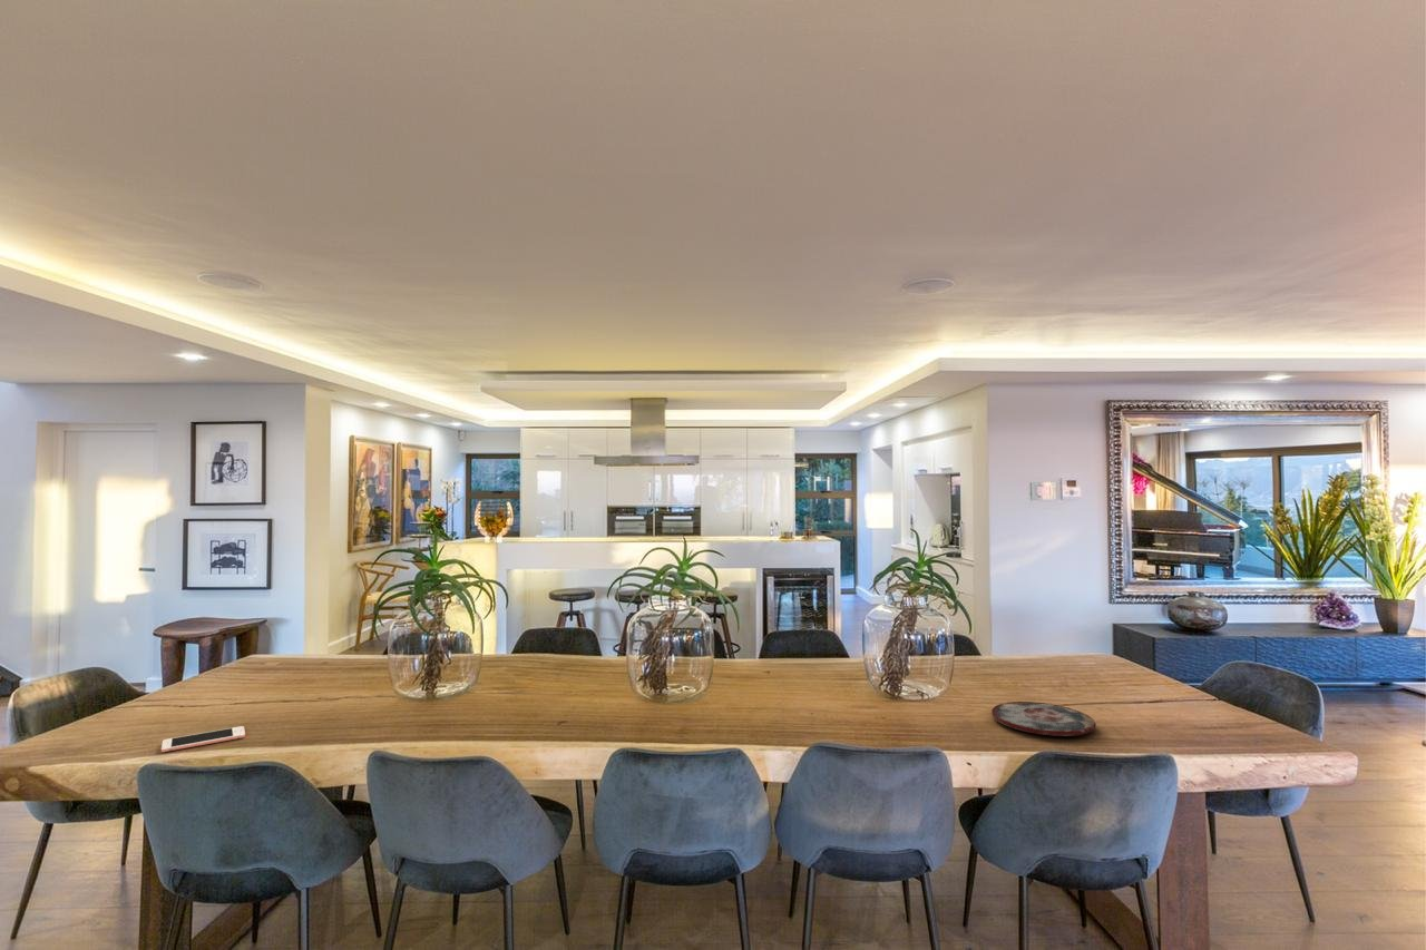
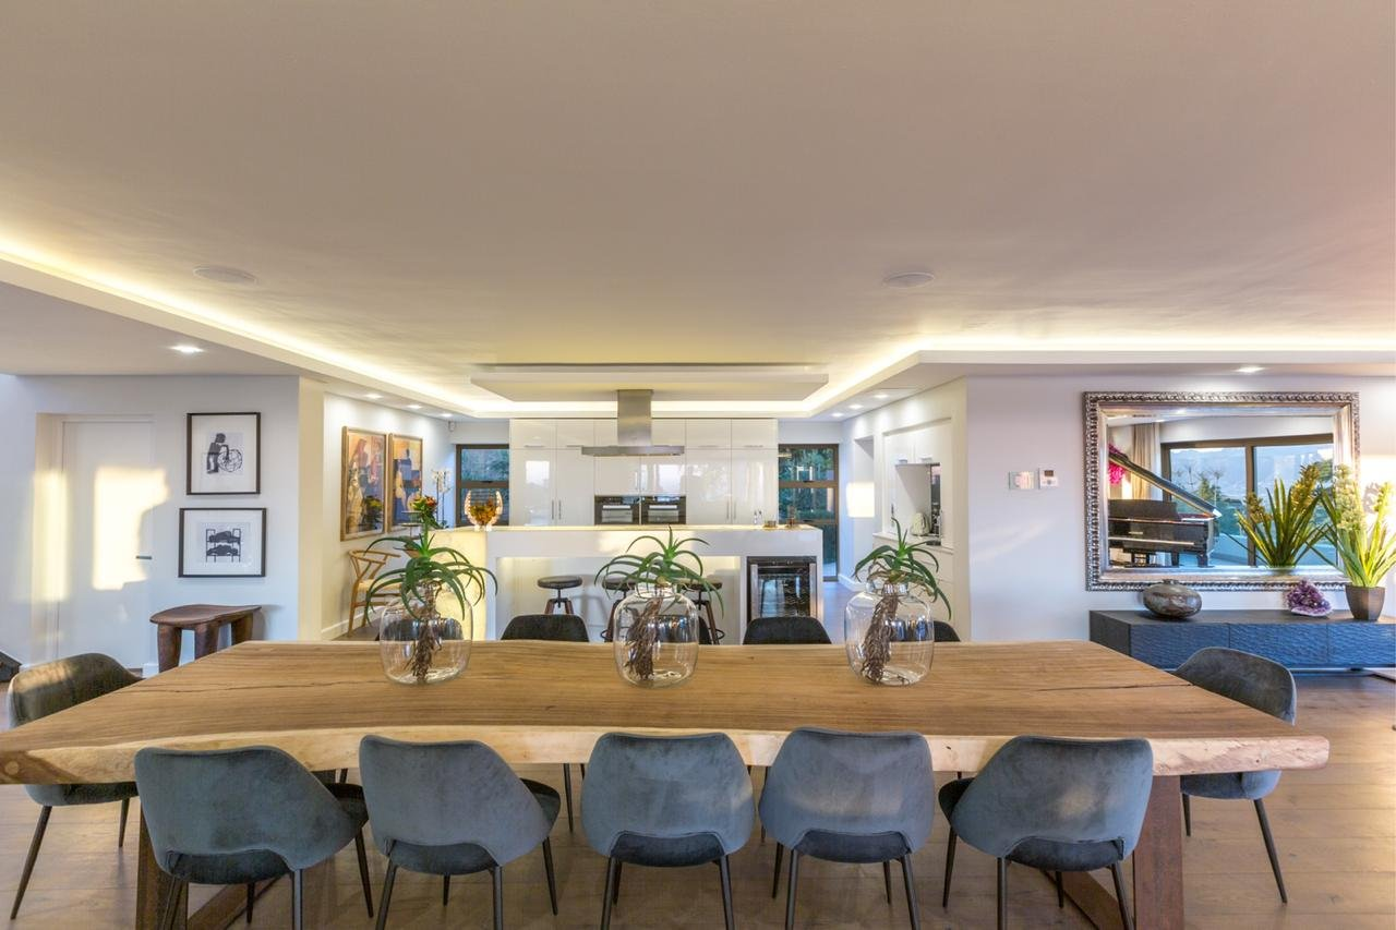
- plate (1042, 717)
- cell phone (204, 738)
